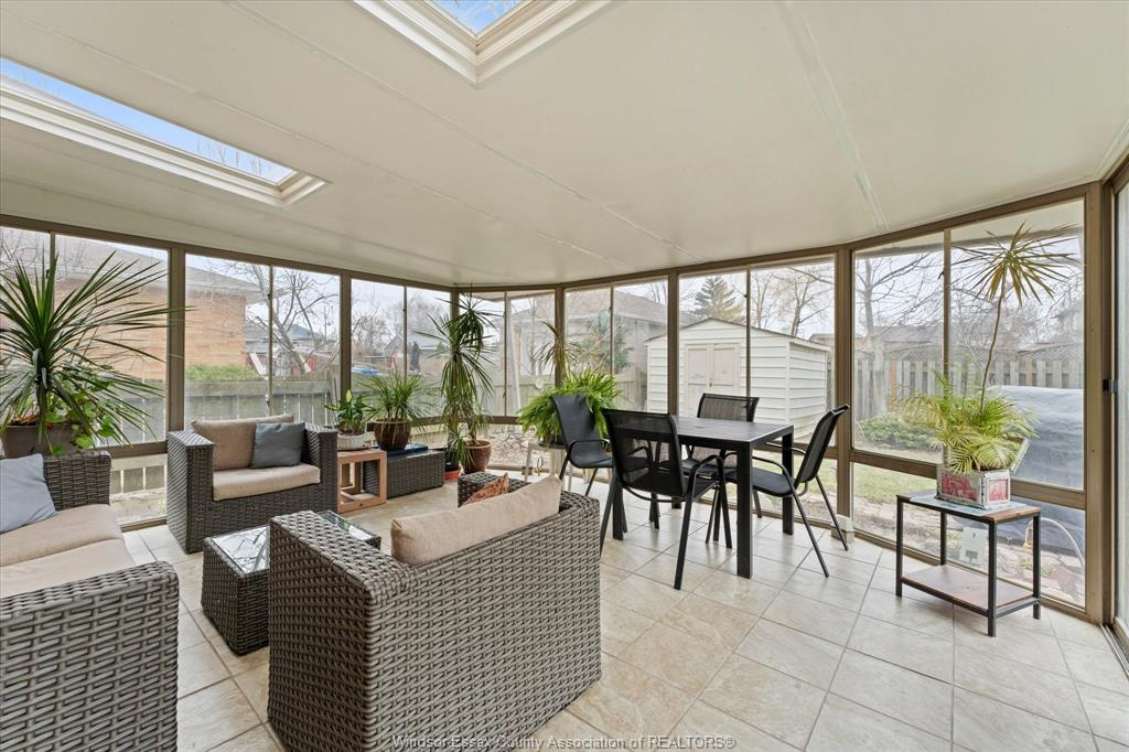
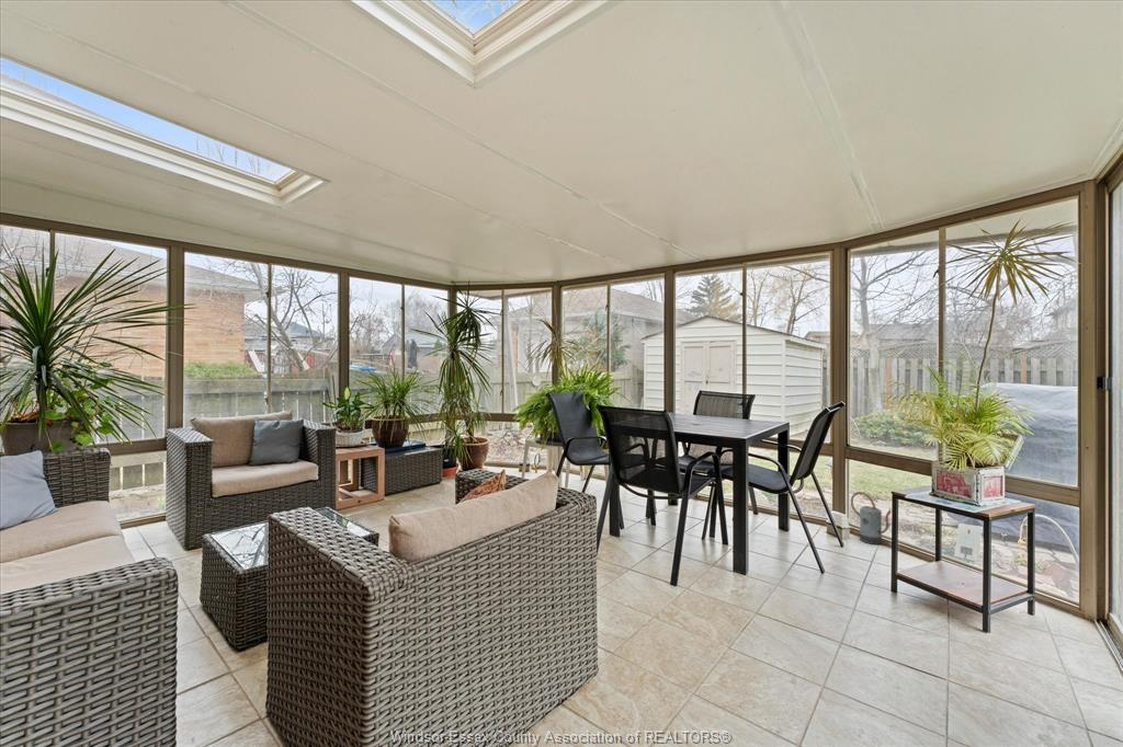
+ watering can (871, 517)
